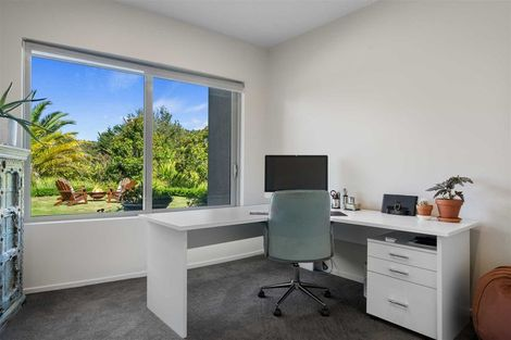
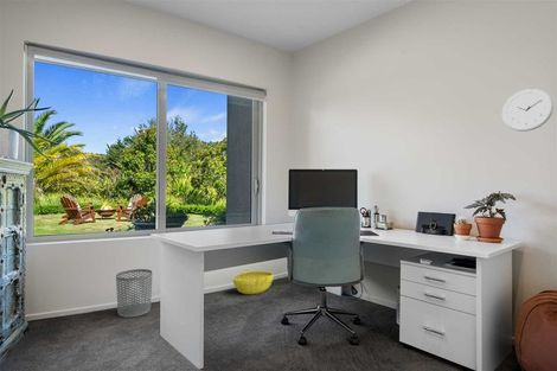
+ waste bin (134, 292)
+ wall clock (526, 110)
+ basket (254, 281)
